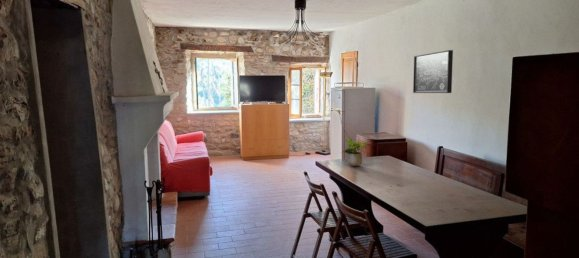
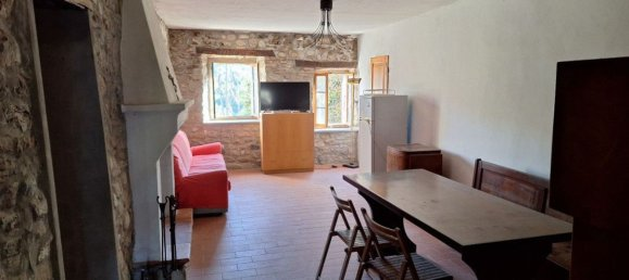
- wall art (431, 73)
- potted plant (353, 151)
